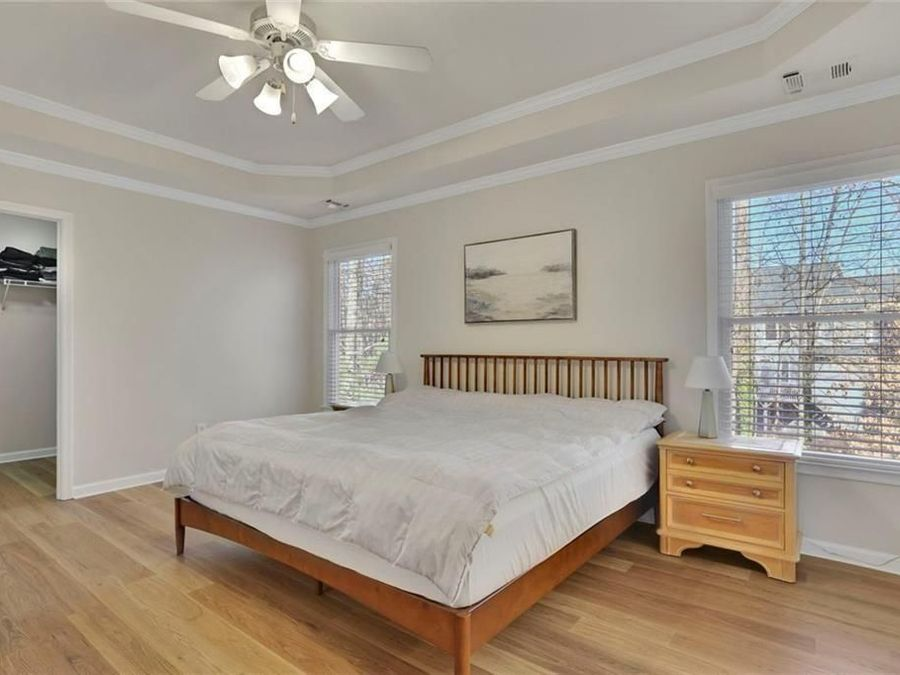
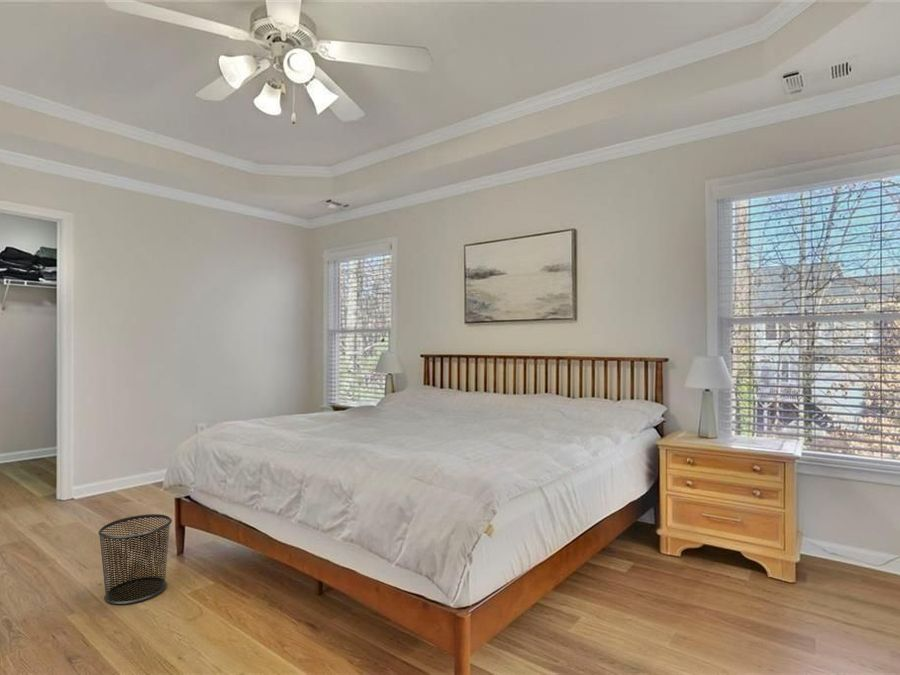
+ waste bin (136, 557)
